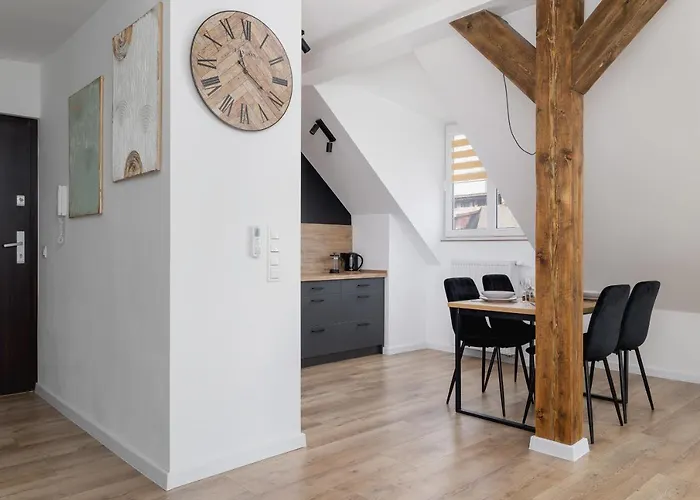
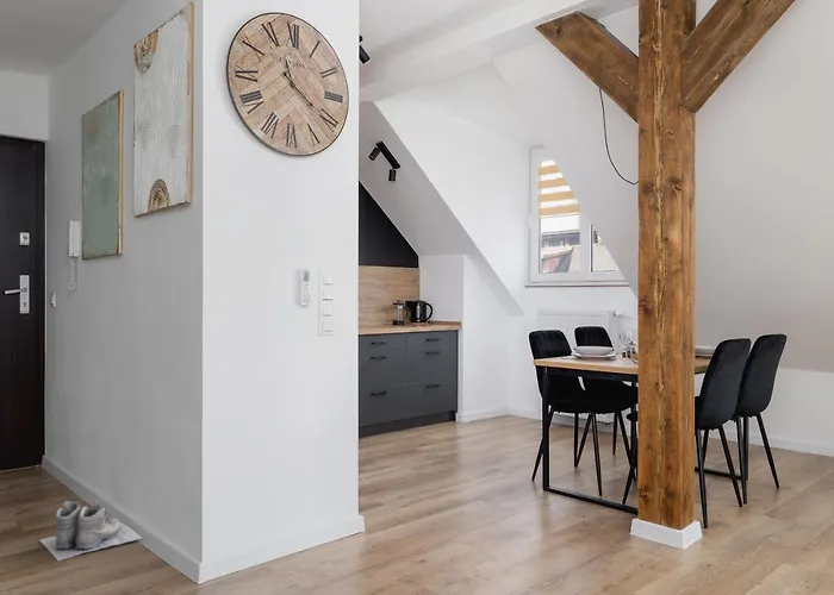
+ boots (91, 519)
